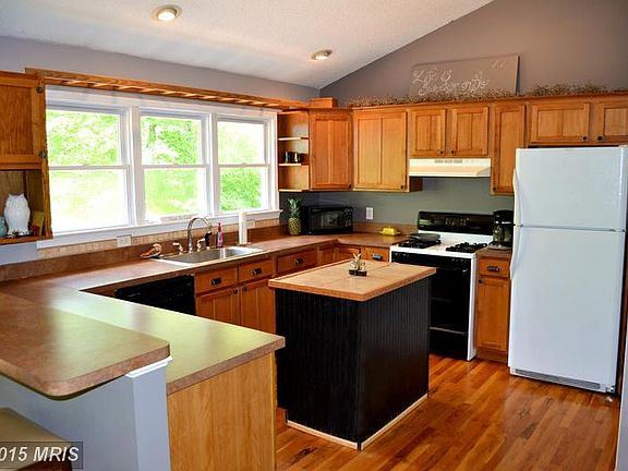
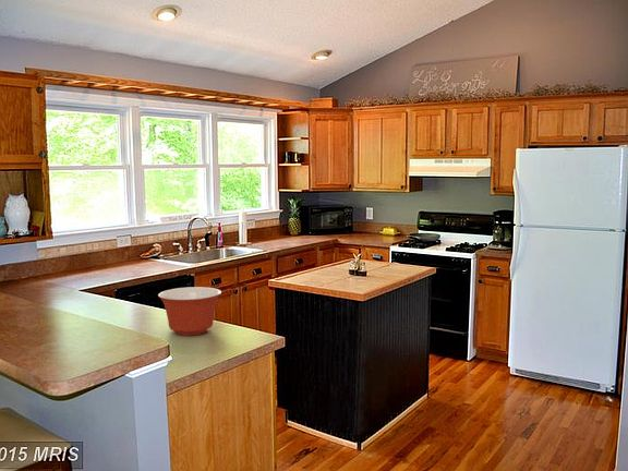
+ mixing bowl (190, 312)
